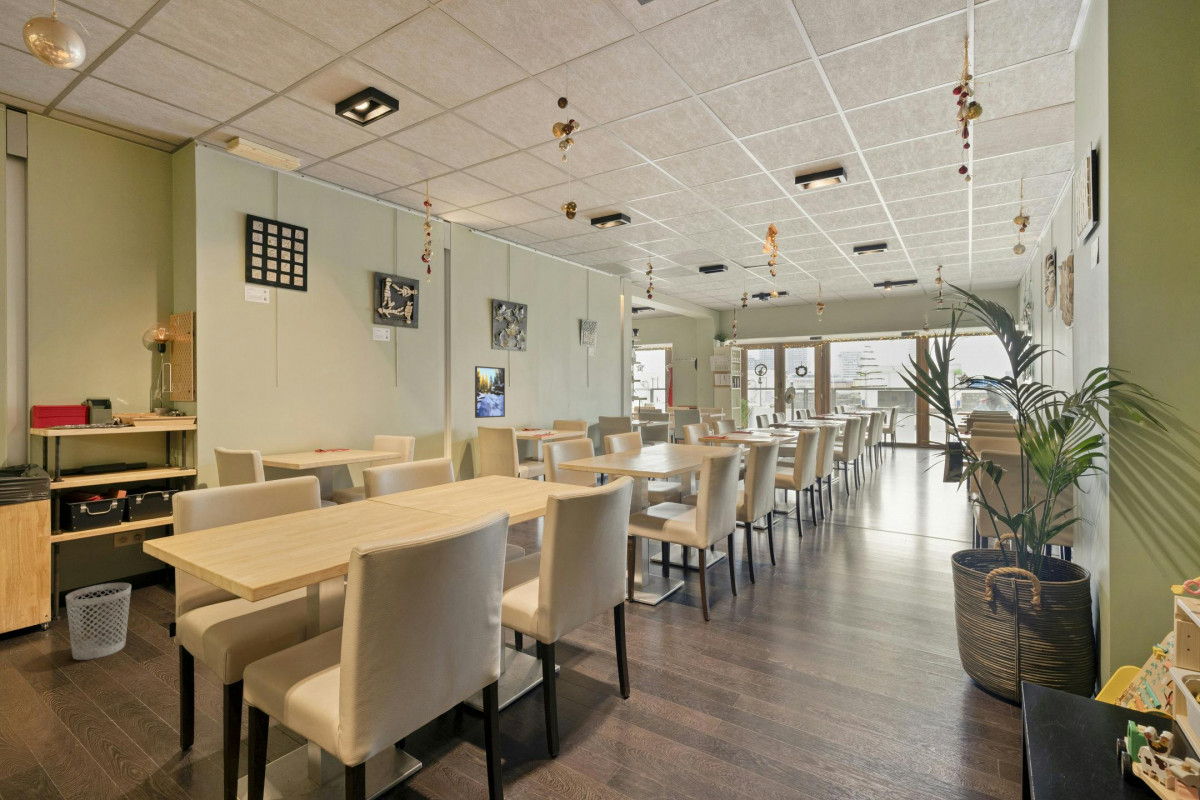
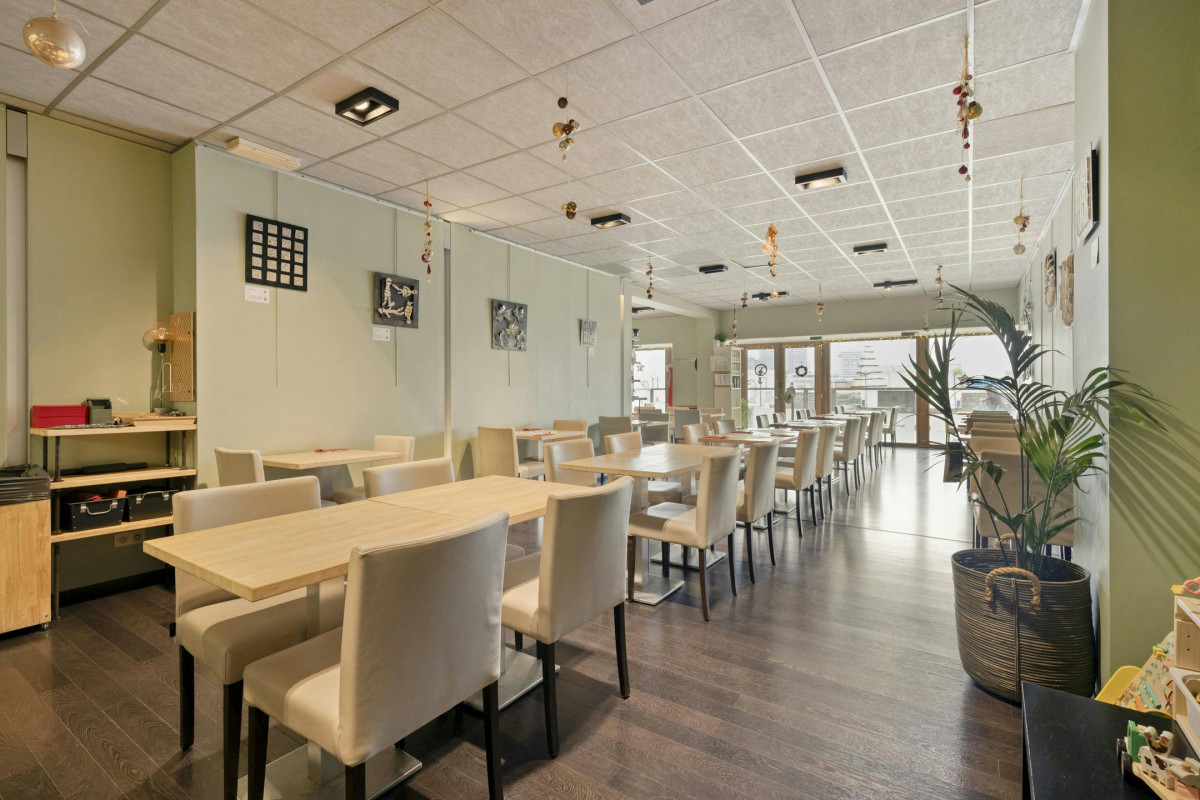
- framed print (490, 392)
- wastebasket (99, 621)
